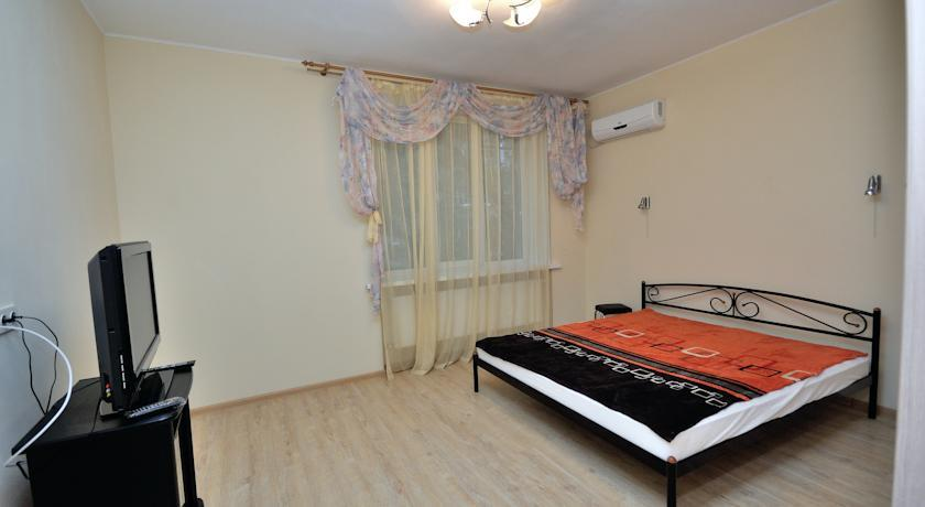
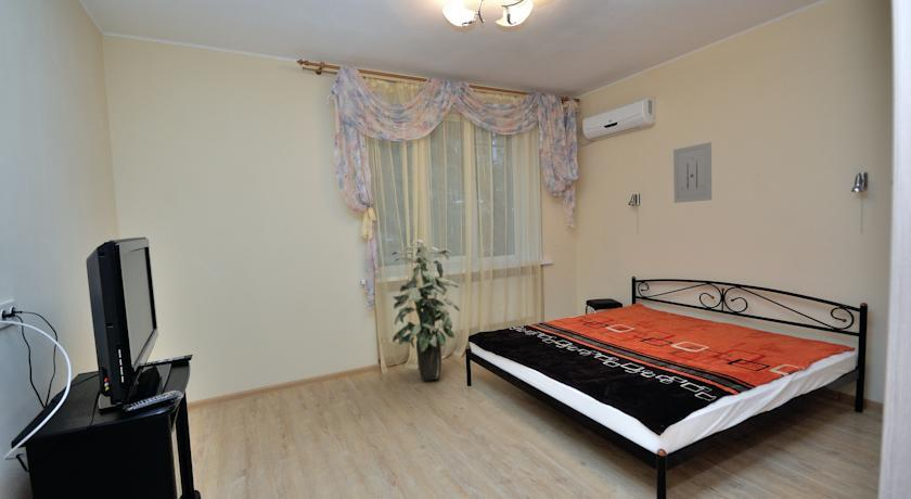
+ indoor plant (423, 308)
+ wall art (692, 174)
